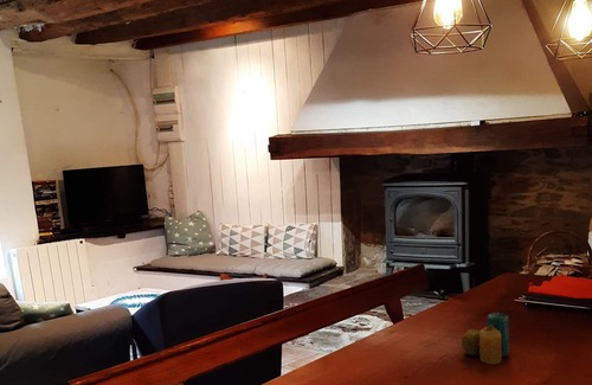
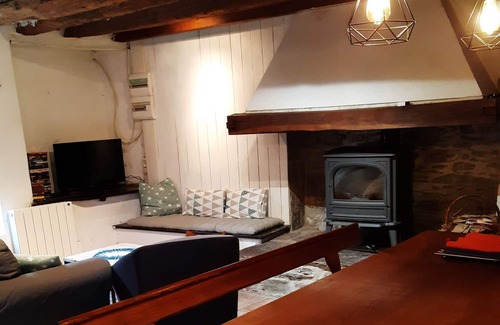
- candle (484, 335)
